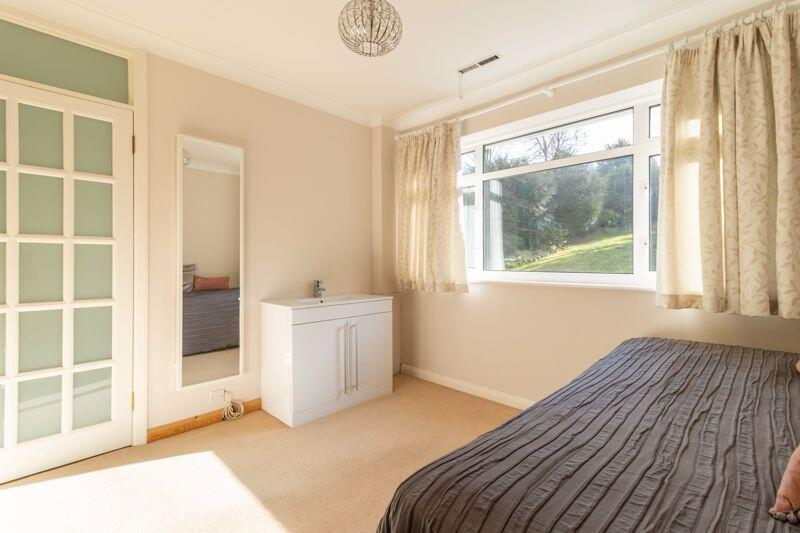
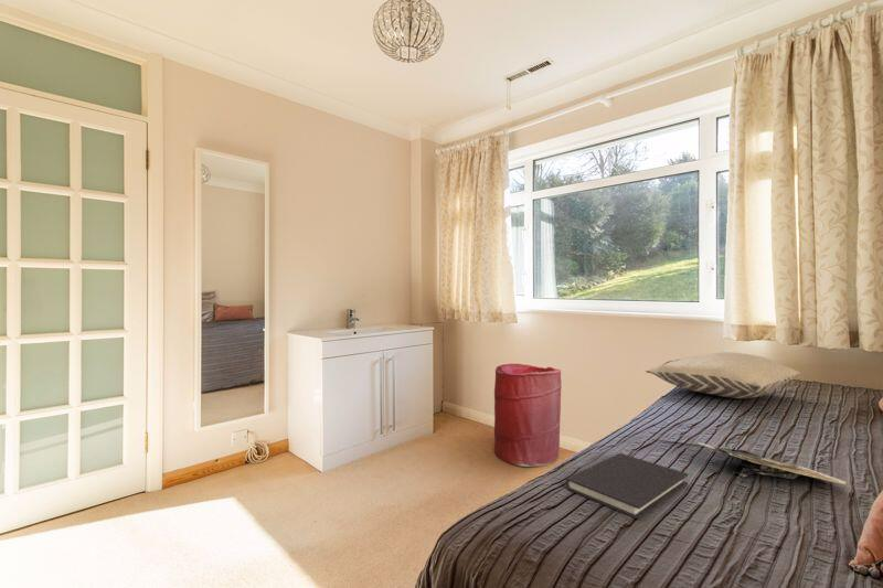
+ pillow (720, 373)
+ laundry hamper (526, 409)
+ diary (627, 481)
+ magazine (759, 458)
